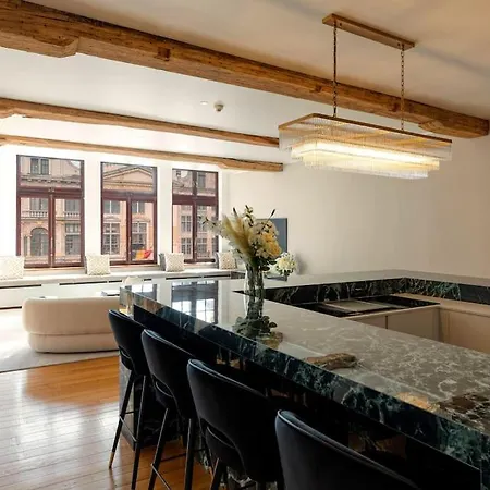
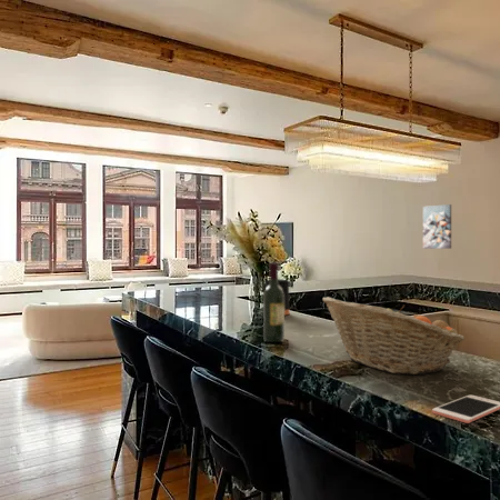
+ bottle (280, 287)
+ cell phone (469, 408)
+ fruit basket (388, 329)
+ wall art (437, 227)
+ wine bottle (273, 301)
